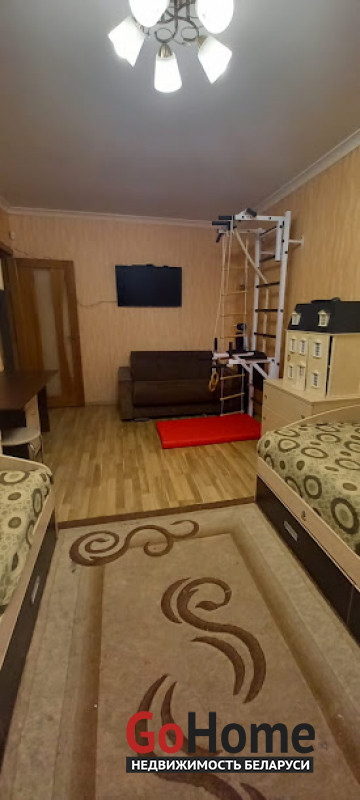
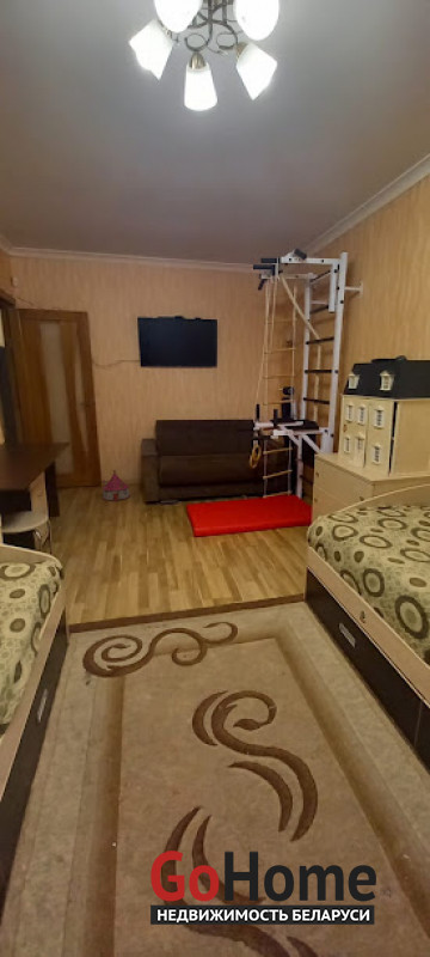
+ toy house (115, 483)
